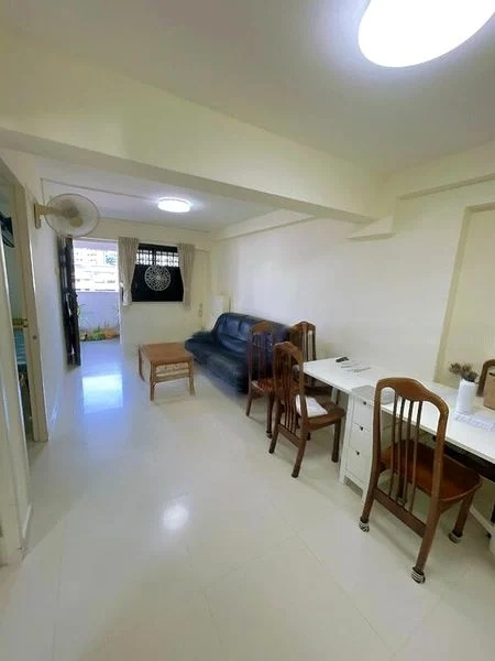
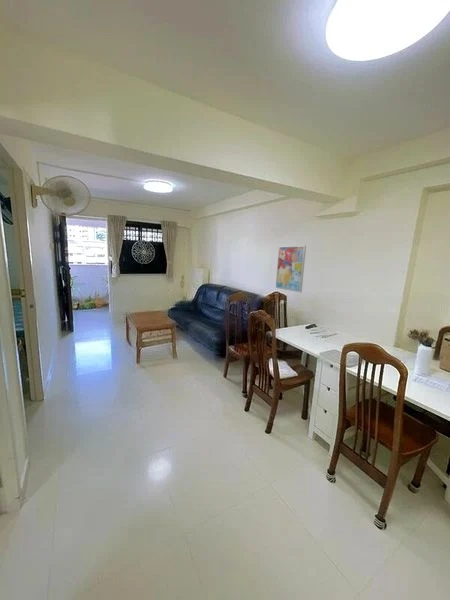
+ wall art (289, 268)
